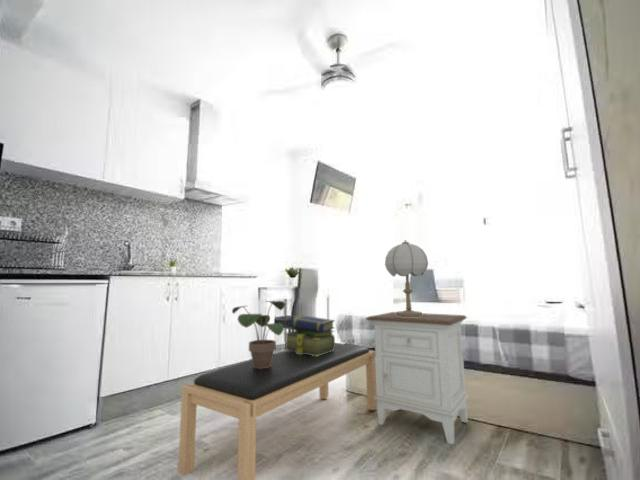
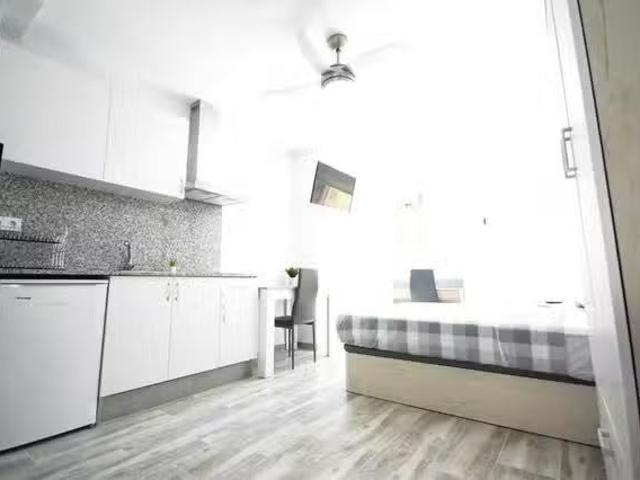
- stack of books (311, 333)
- bench (297, 394)
- potted plant (261, 333)
- table lamp (406, 276)
- nightstand (419, 368)
